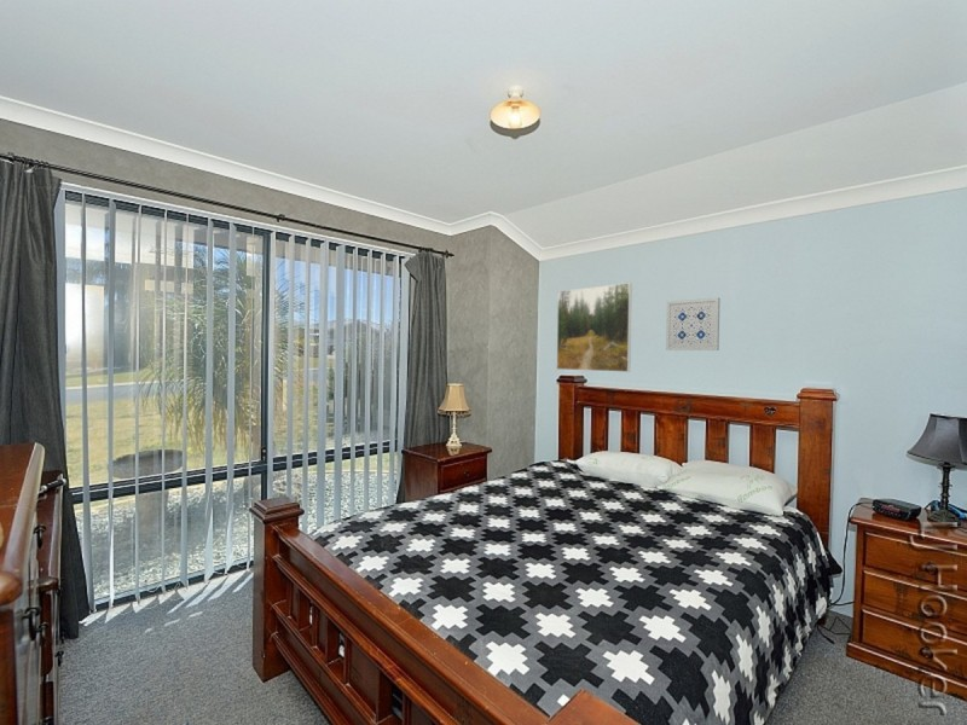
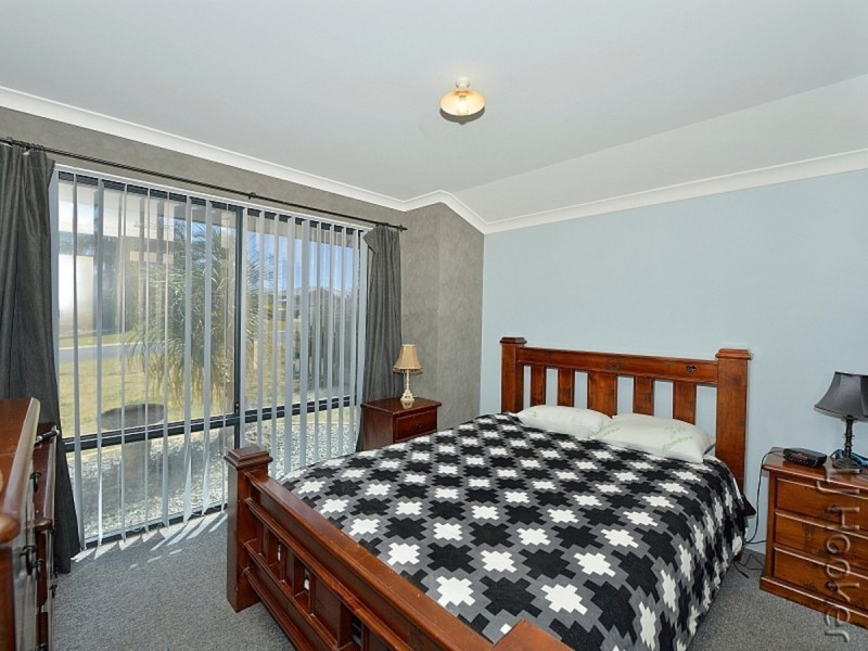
- wall art (691, 325)
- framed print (591, 329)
